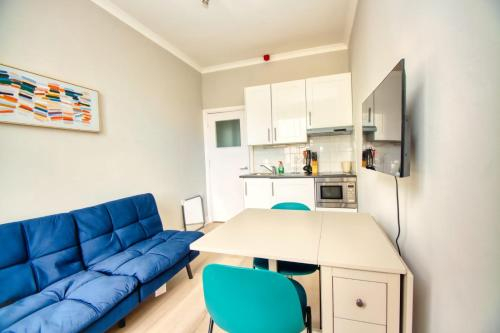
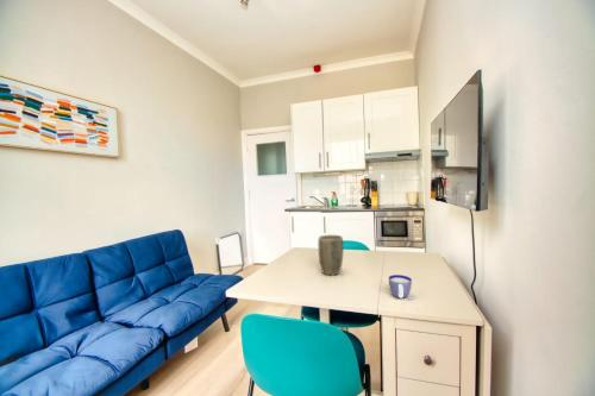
+ cup (400, 288)
+ plant pot (331, 254)
